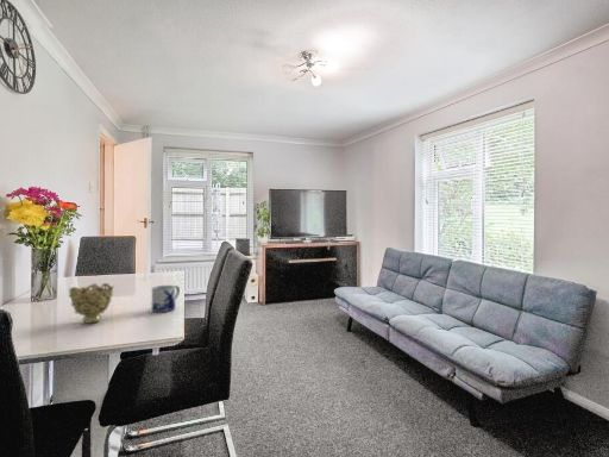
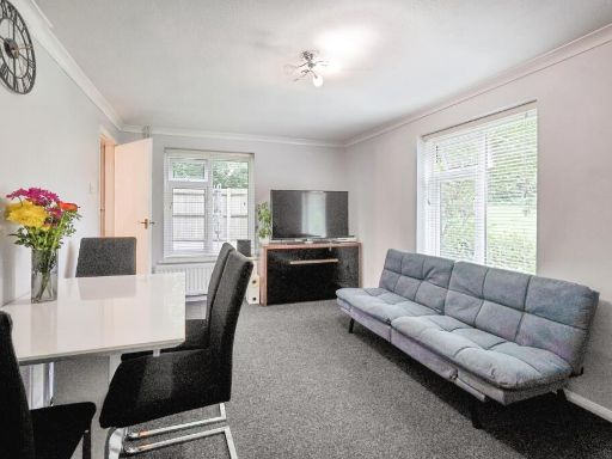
- decorative bowl (92, 303)
- mug (165, 296)
